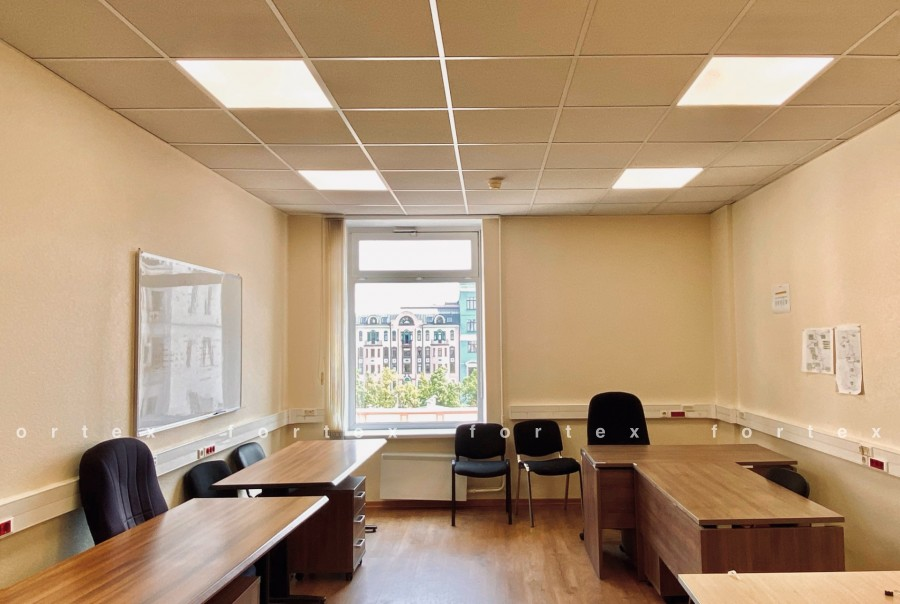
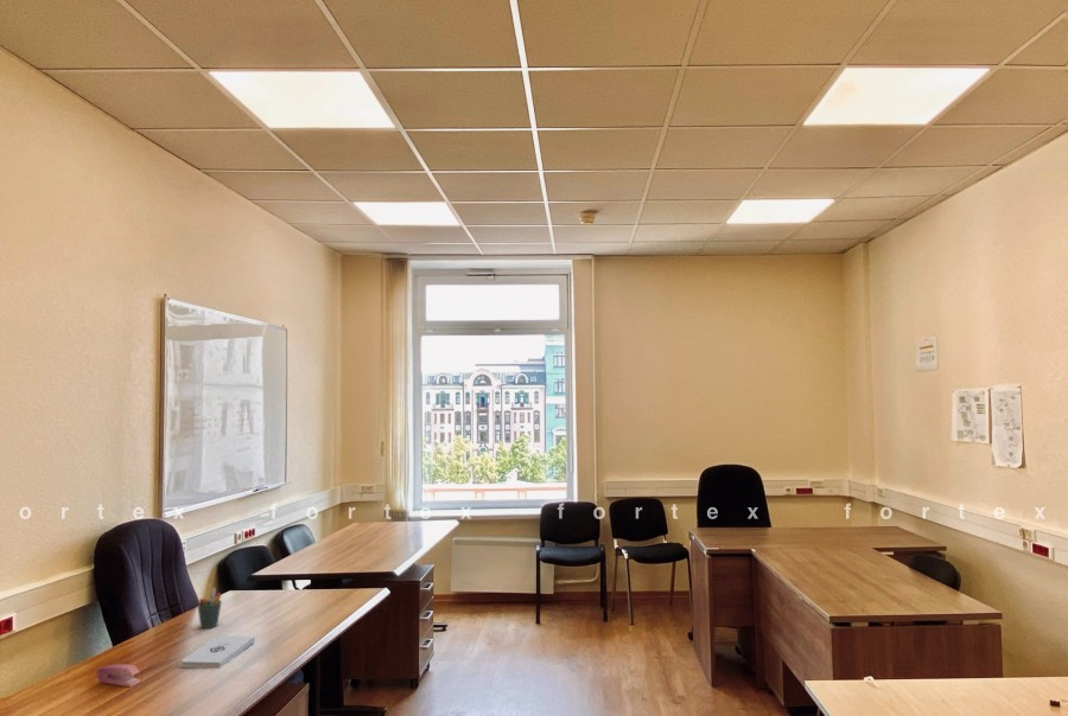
+ stapler (117, 673)
+ pen holder (209, 608)
+ notepad (218, 651)
